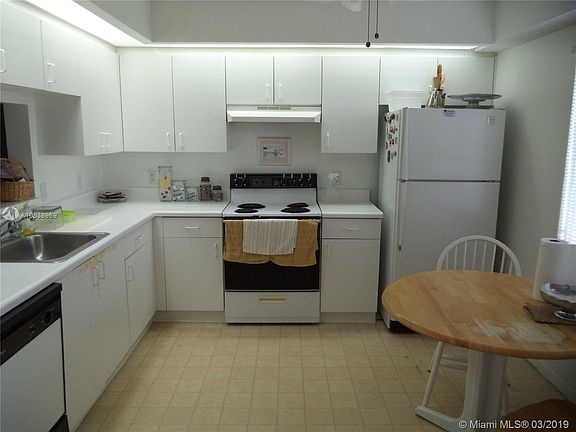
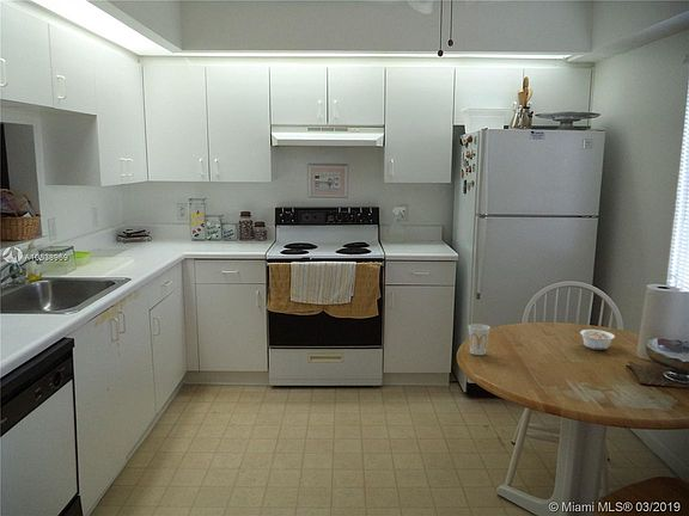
+ legume (597, 339)
+ cup (478, 339)
